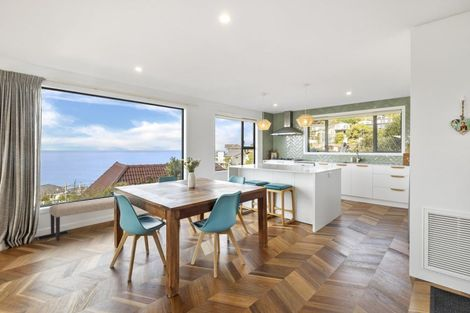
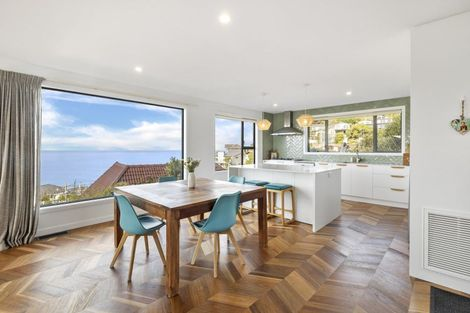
- bench (92, 211)
